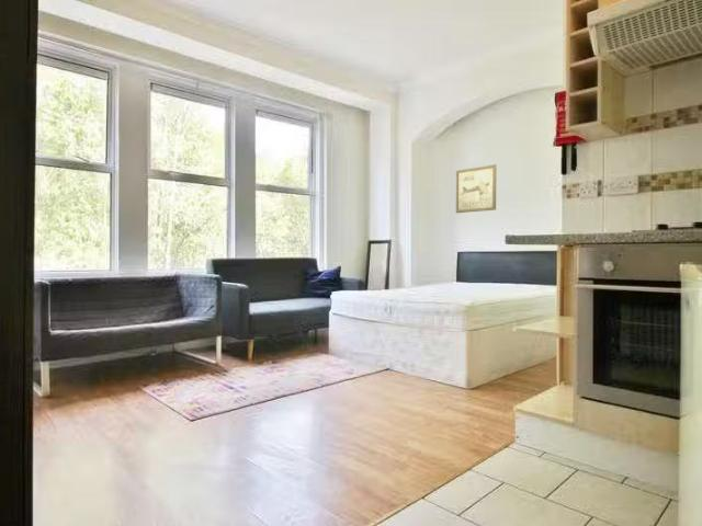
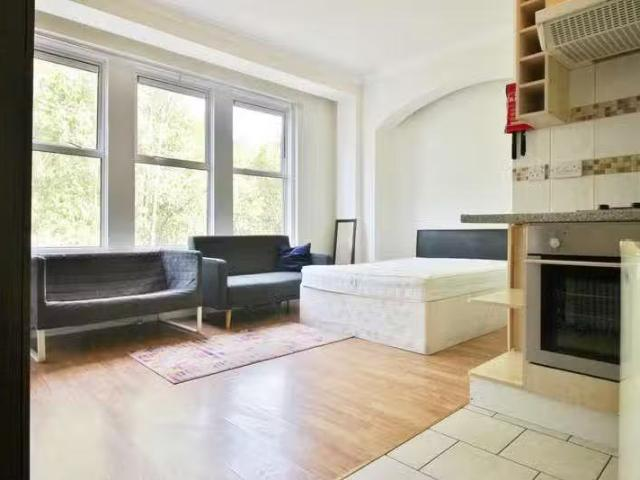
- wall art (475, 190)
